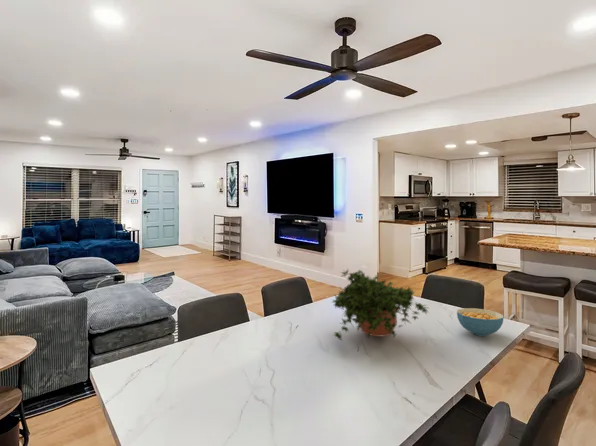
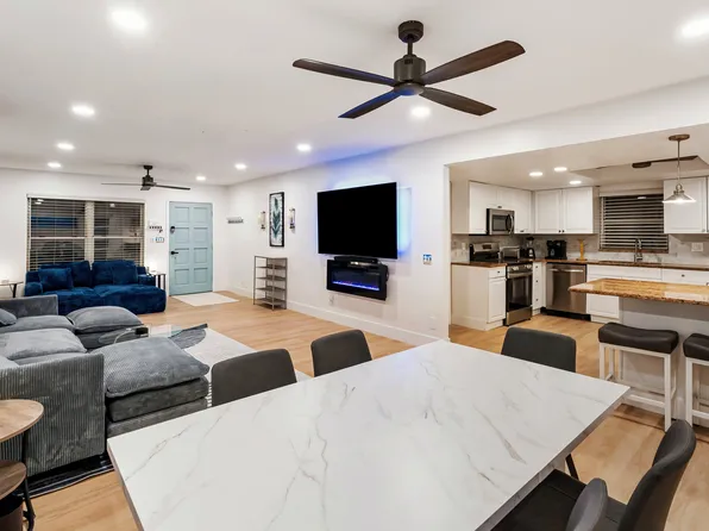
- cereal bowl (479, 323)
- potted plant (375, 303)
